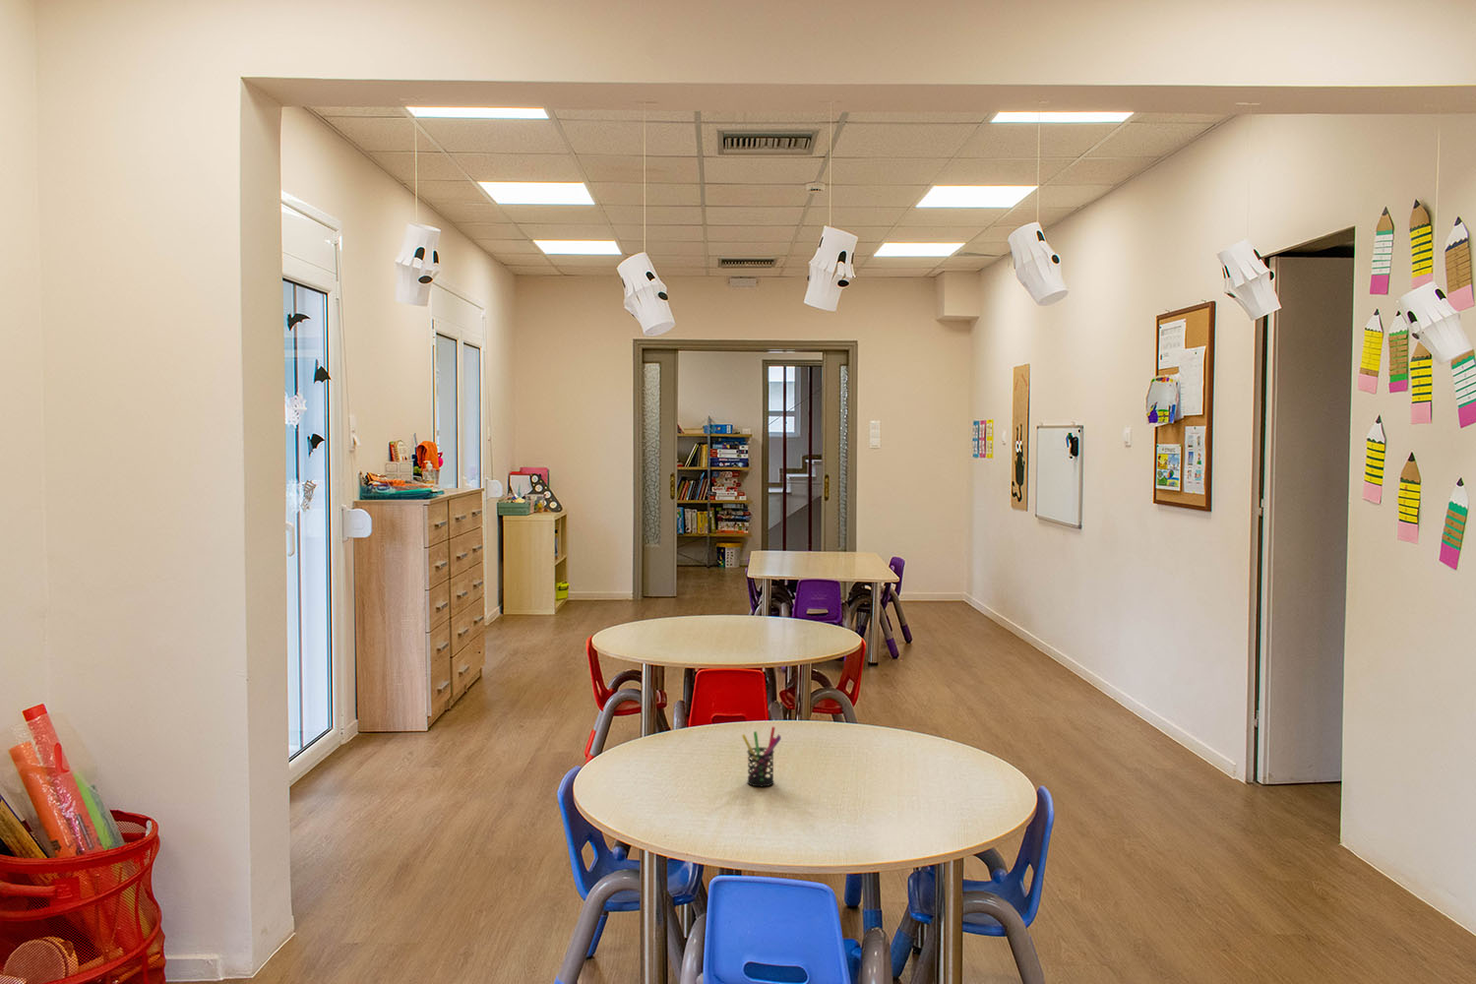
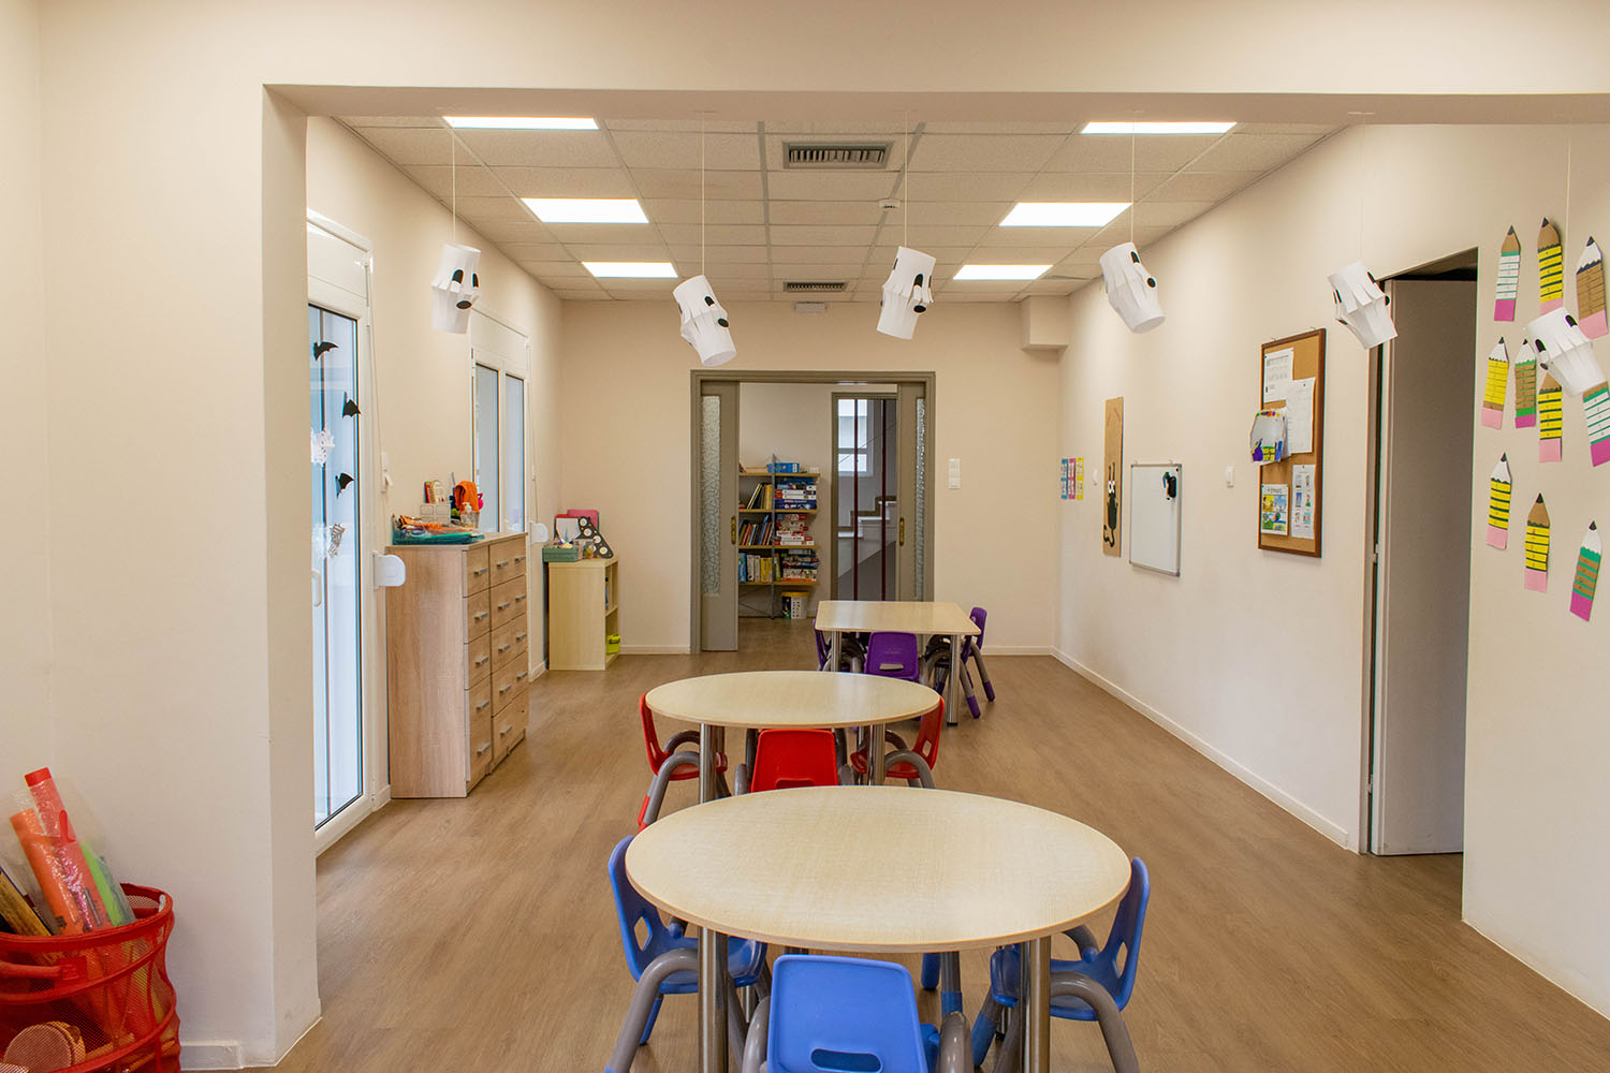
- pen holder (761, 754)
